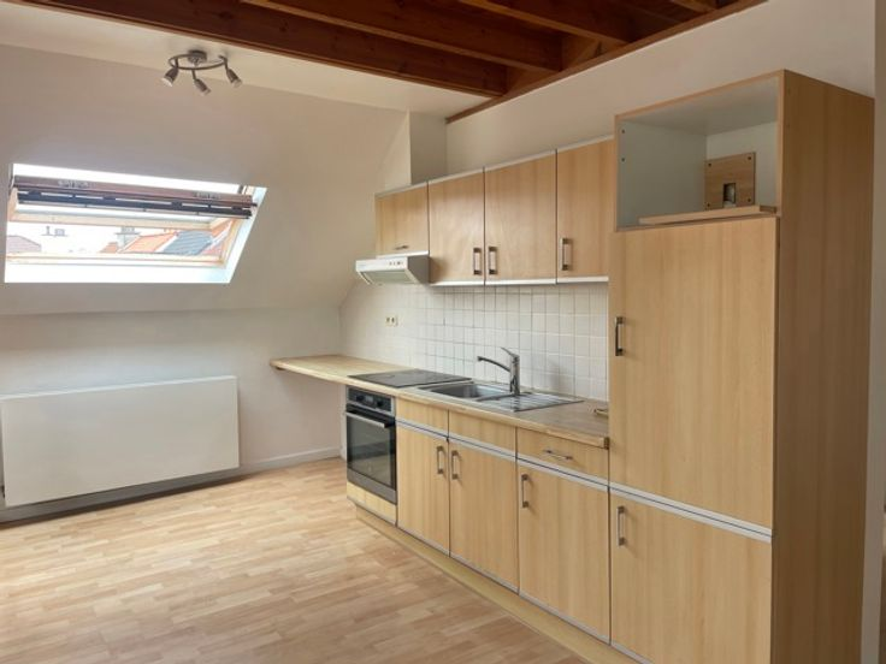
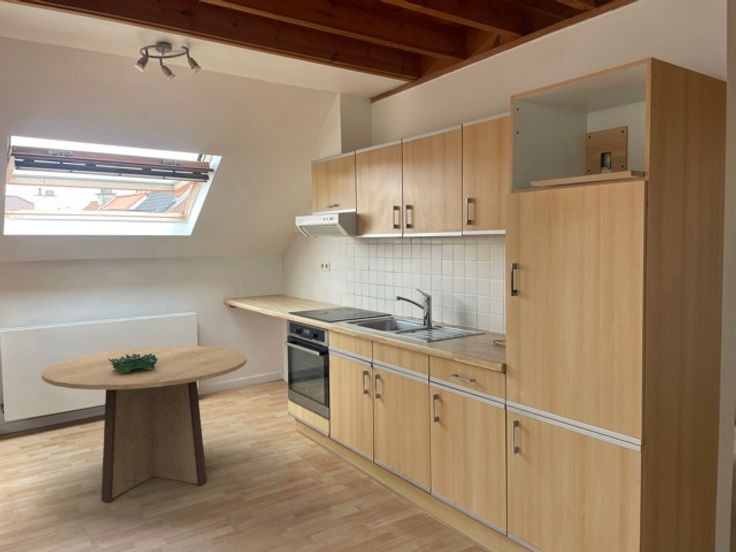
+ dining table (151, 419)
+ decorative bowl (133, 363)
